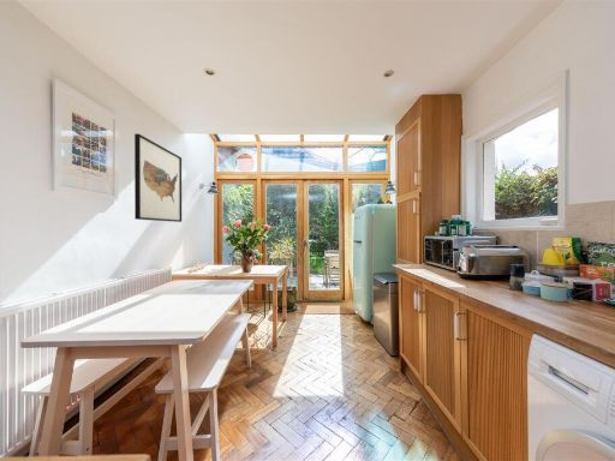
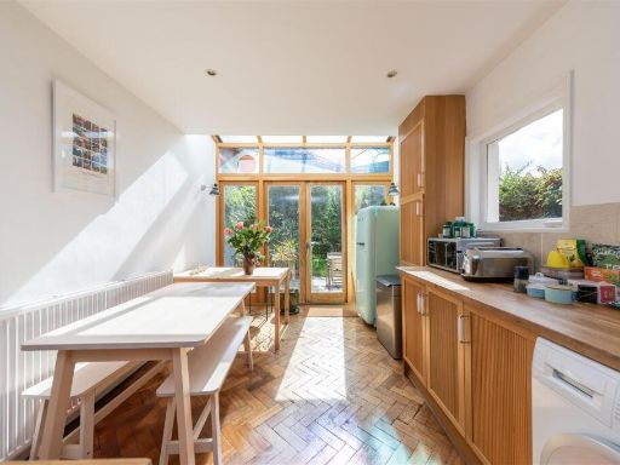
- wall art (161, 184)
